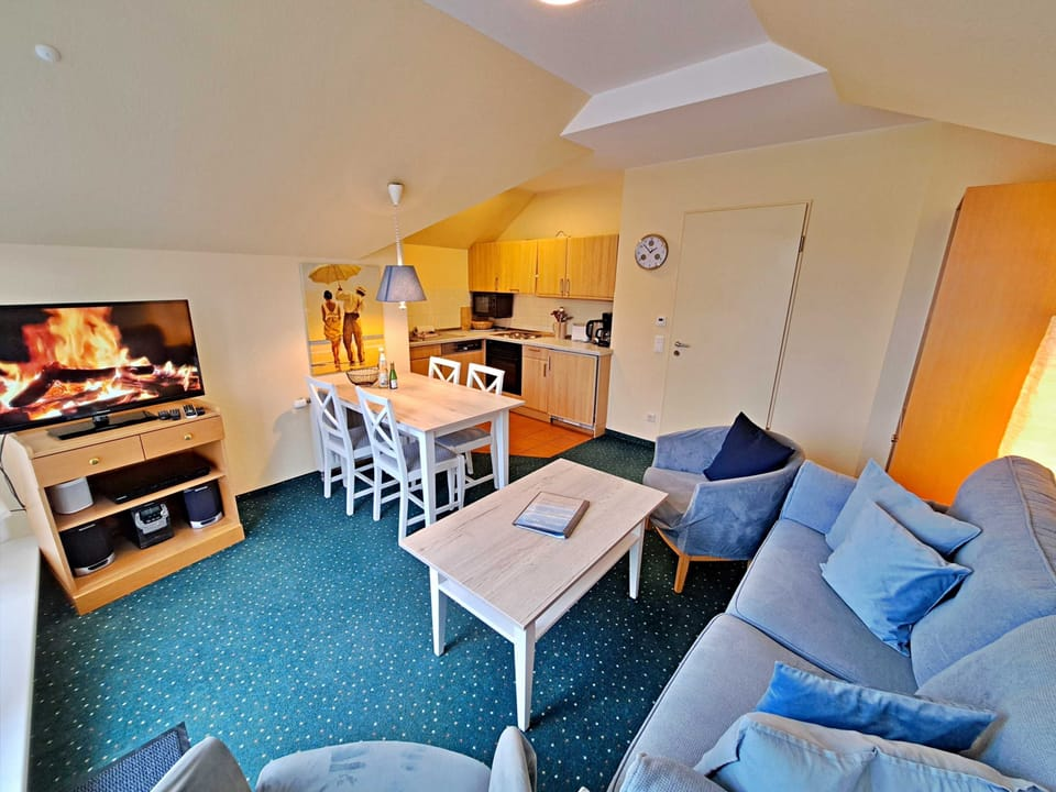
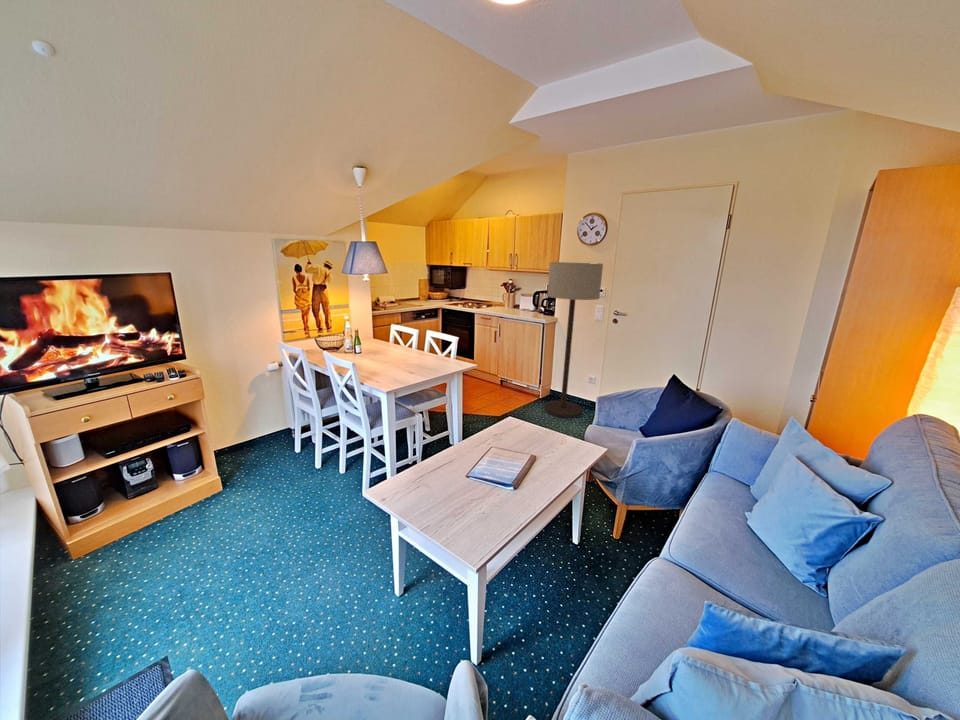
+ floor lamp (569, 340)
